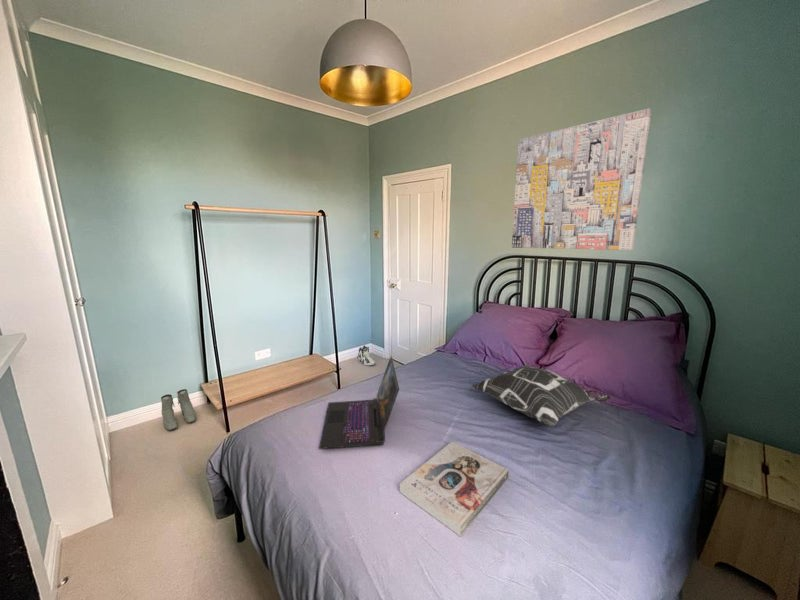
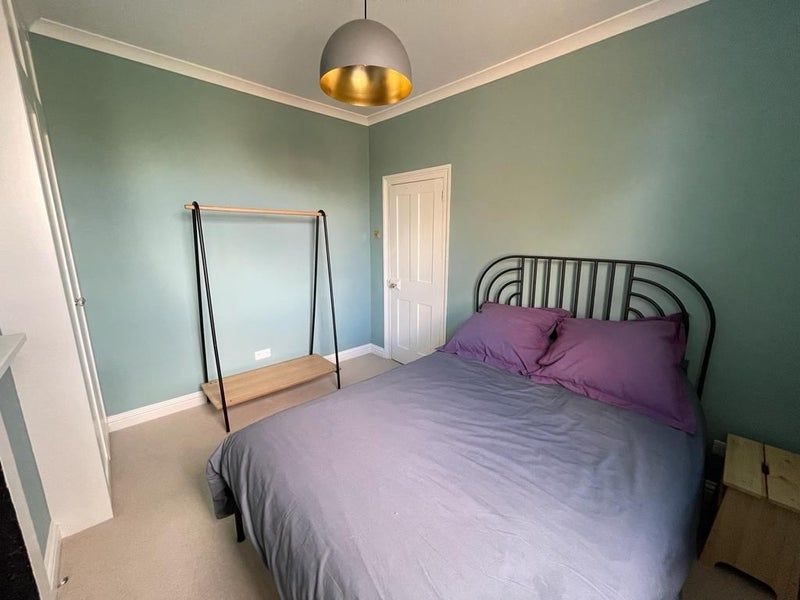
- laptop (361, 400)
- sneaker (366, 354)
- book (455, 480)
- decorative pillow (539, 390)
- wall art (570, 189)
- boots (180, 406)
